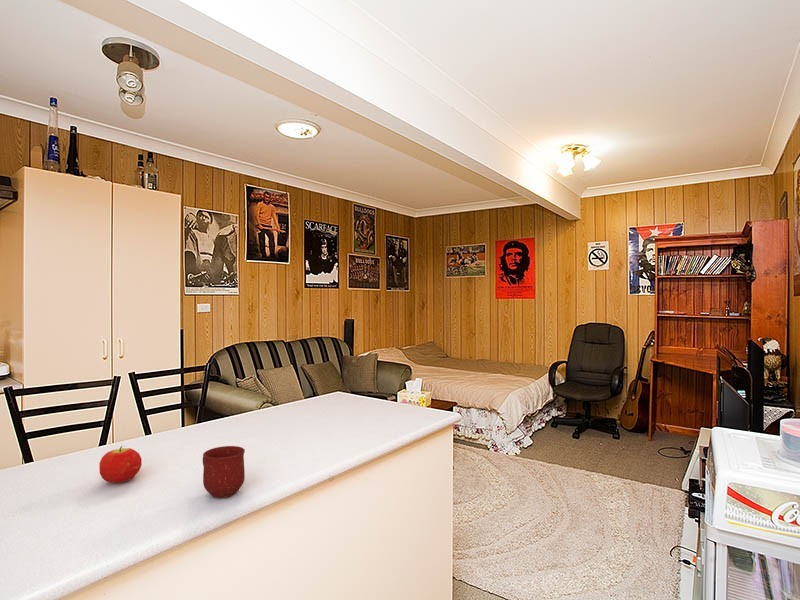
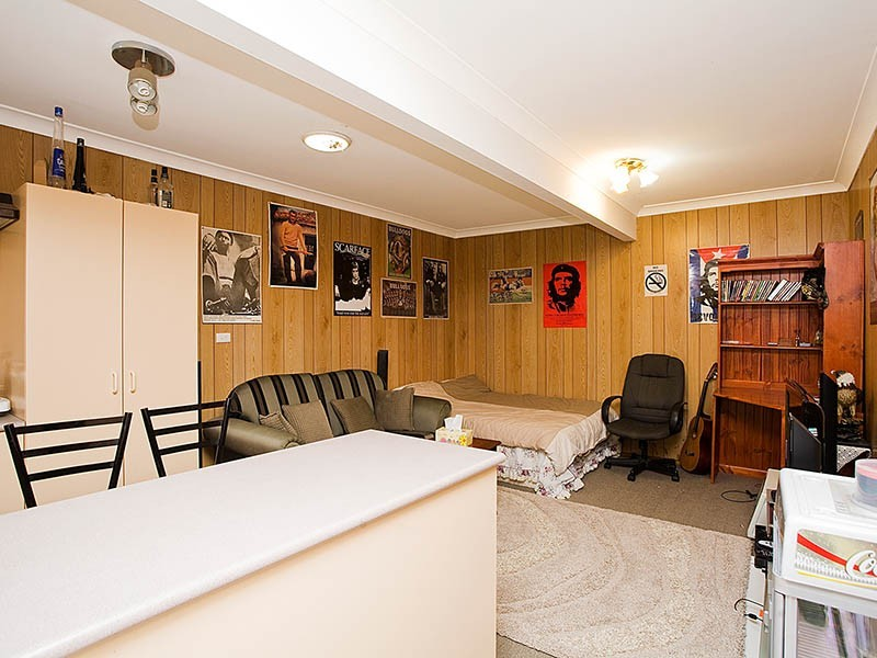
- mug (219, 470)
- fruit (120, 463)
